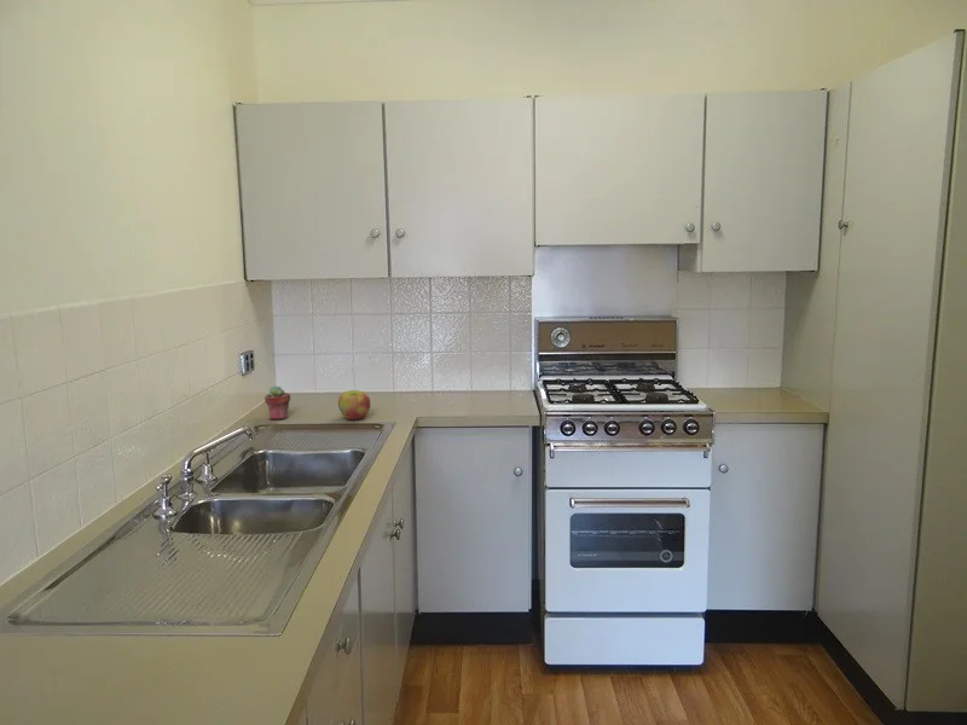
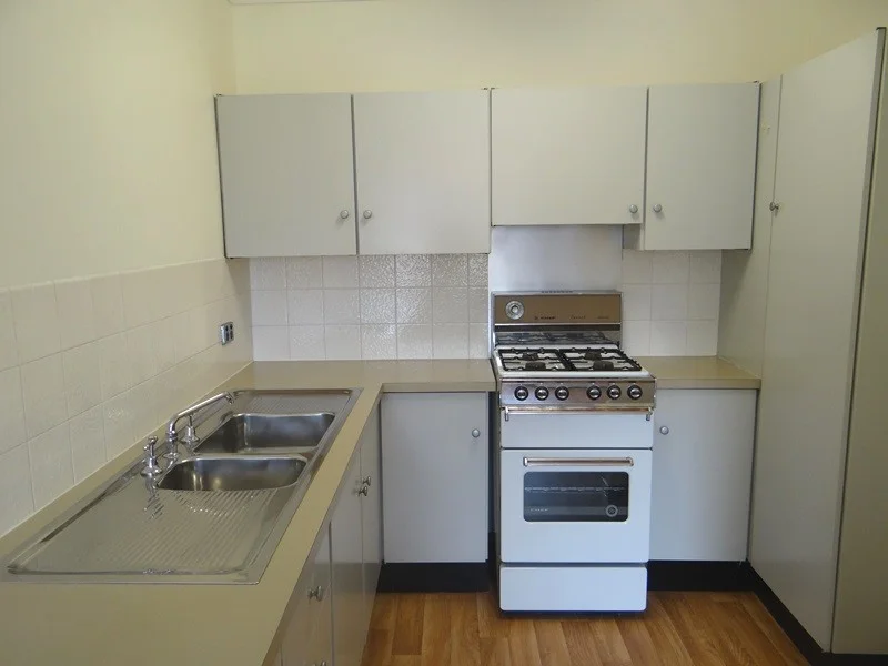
- potted succulent (277, 401)
- apple (354, 405)
